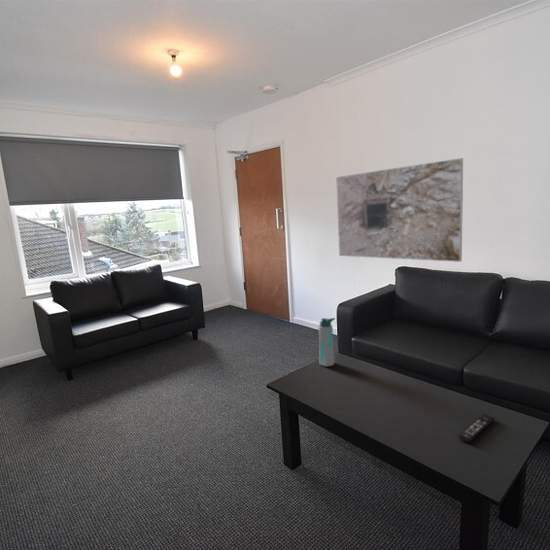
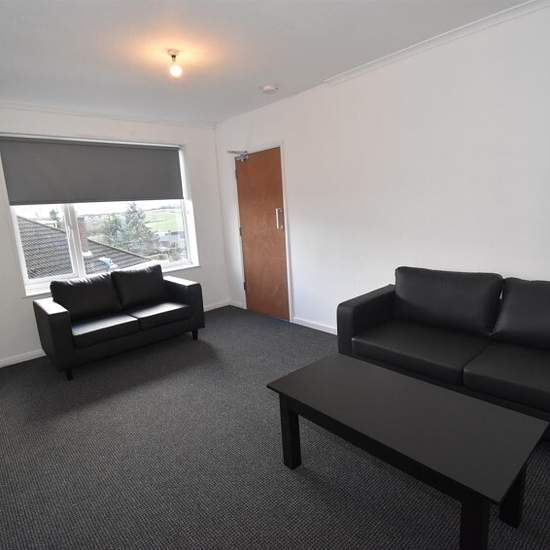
- remote control (477, 427)
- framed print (391, 214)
- water bottle (327, 341)
